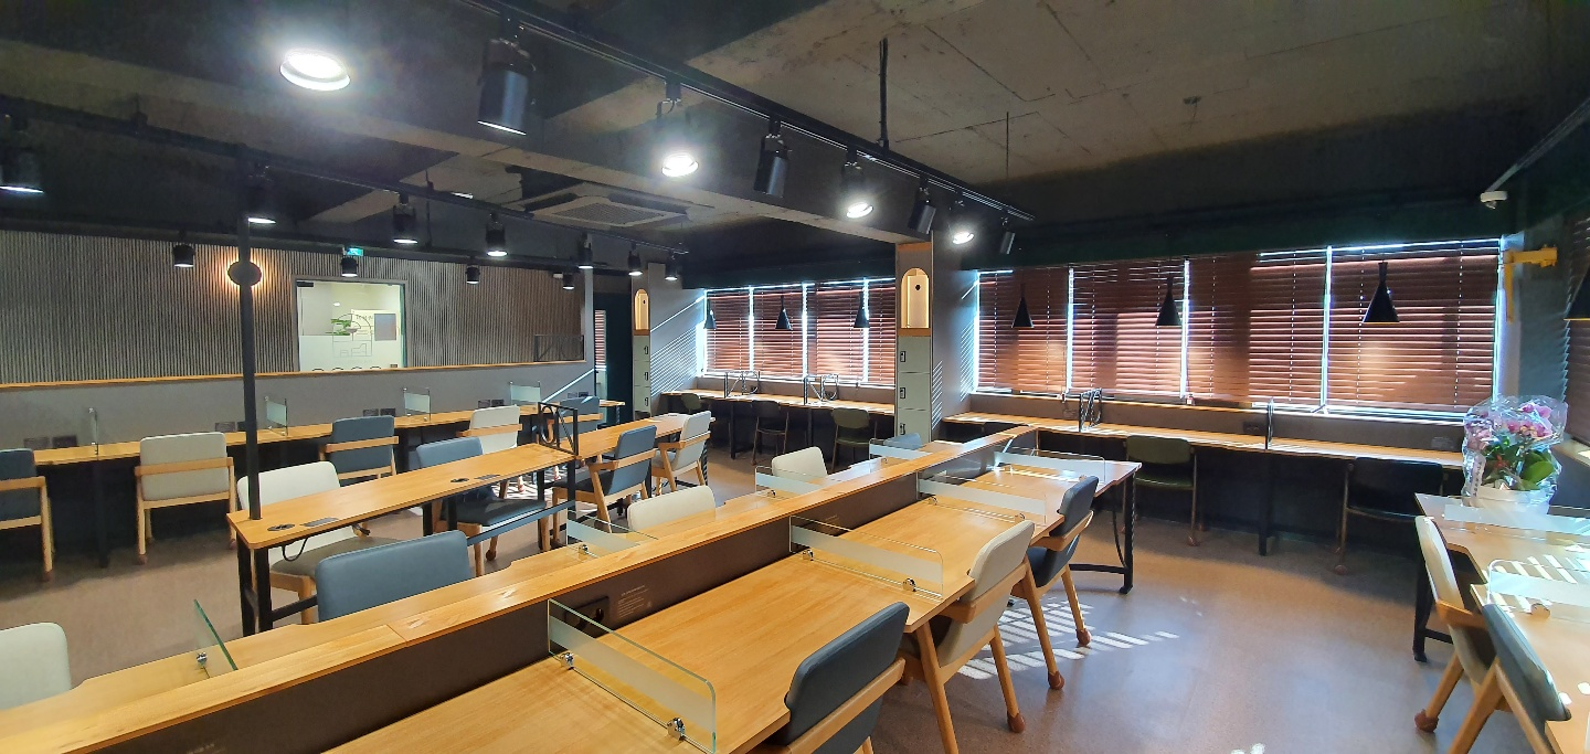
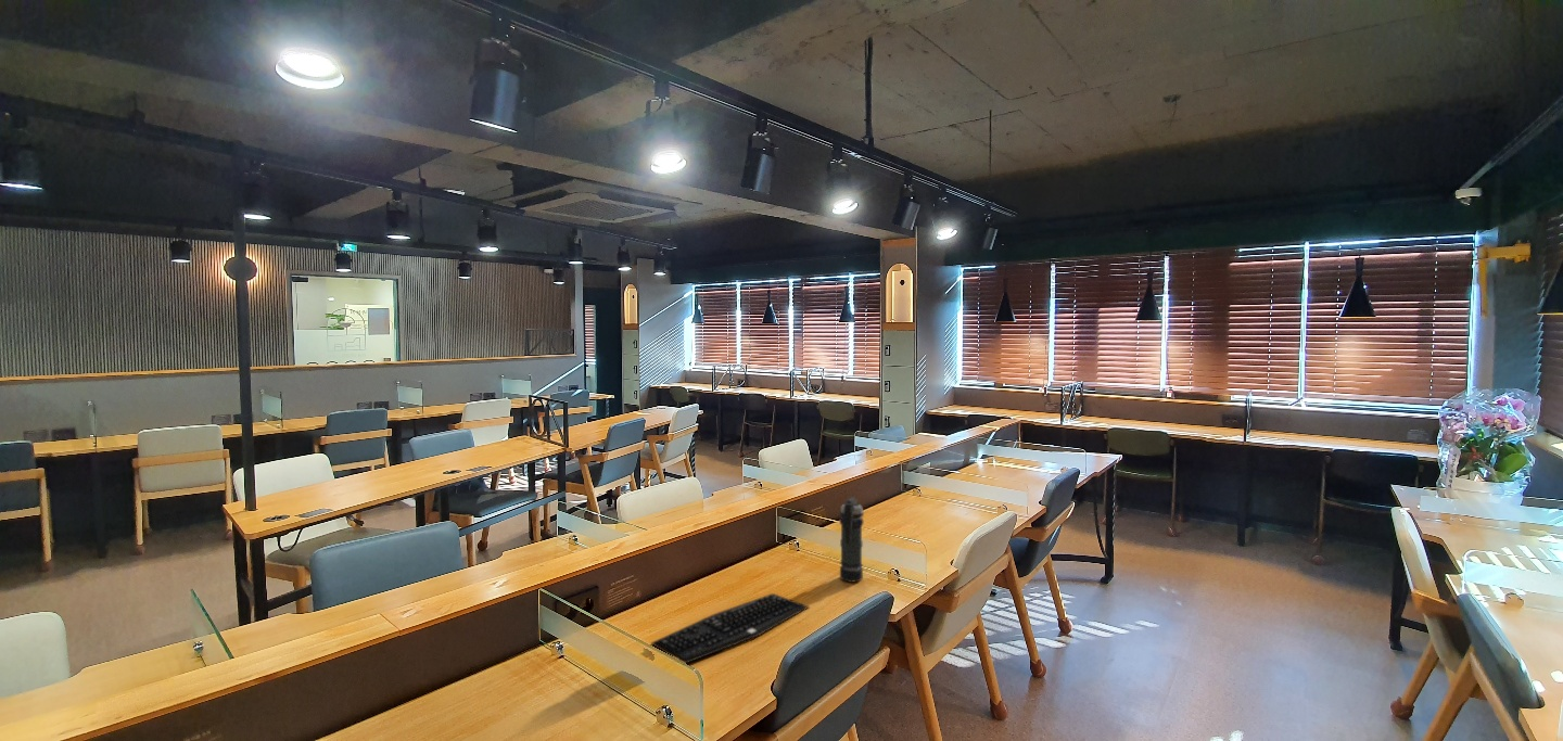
+ smoke grenade (850, 539)
+ keyboard (735, 623)
